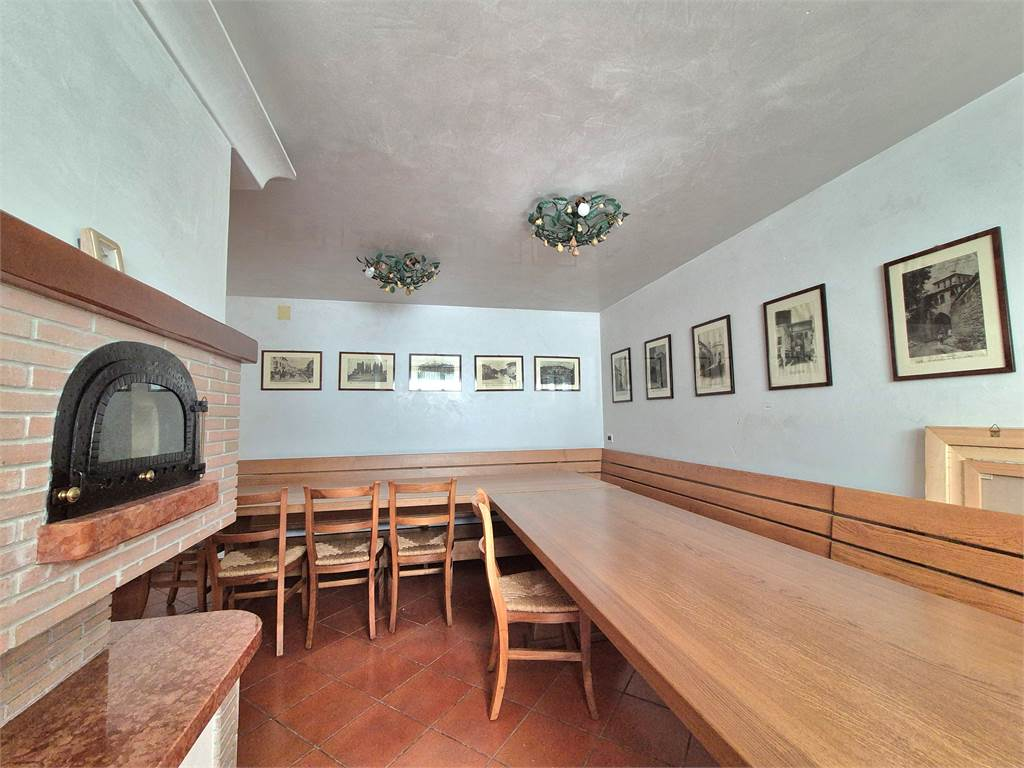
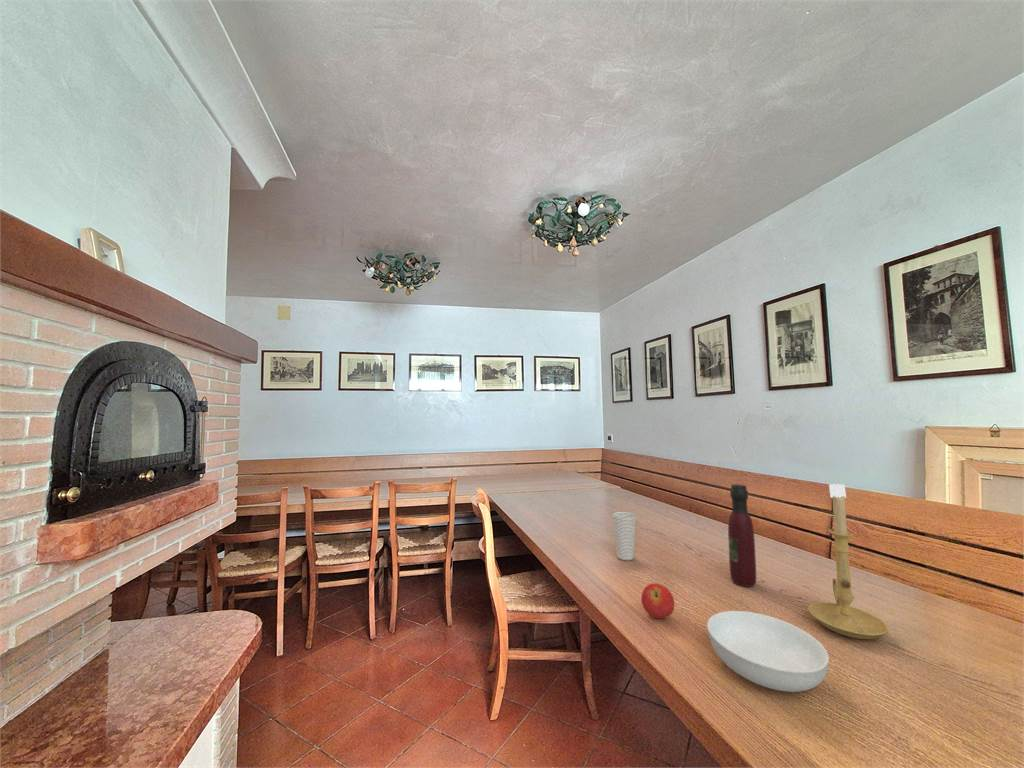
+ serving bowl (764, 653)
+ candle holder (841, 555)
+ wine bottle (741, 533)
+ fruit (657, 601)
+ cup (624, 535)
